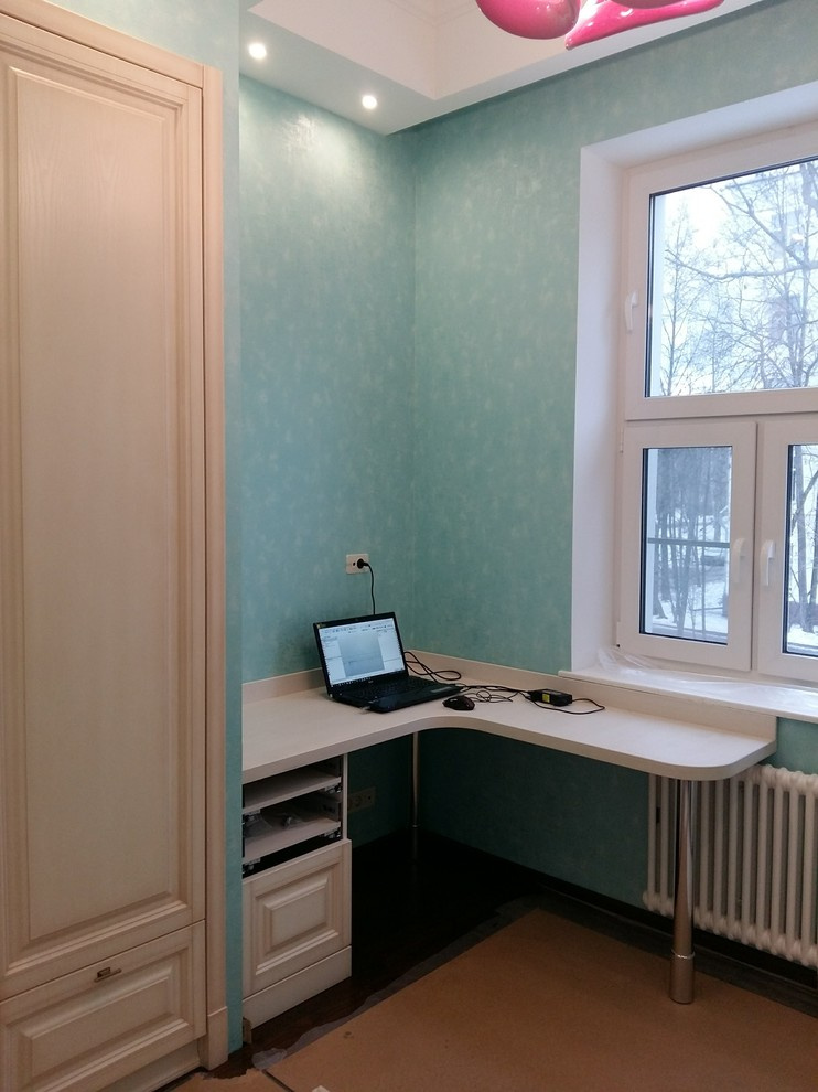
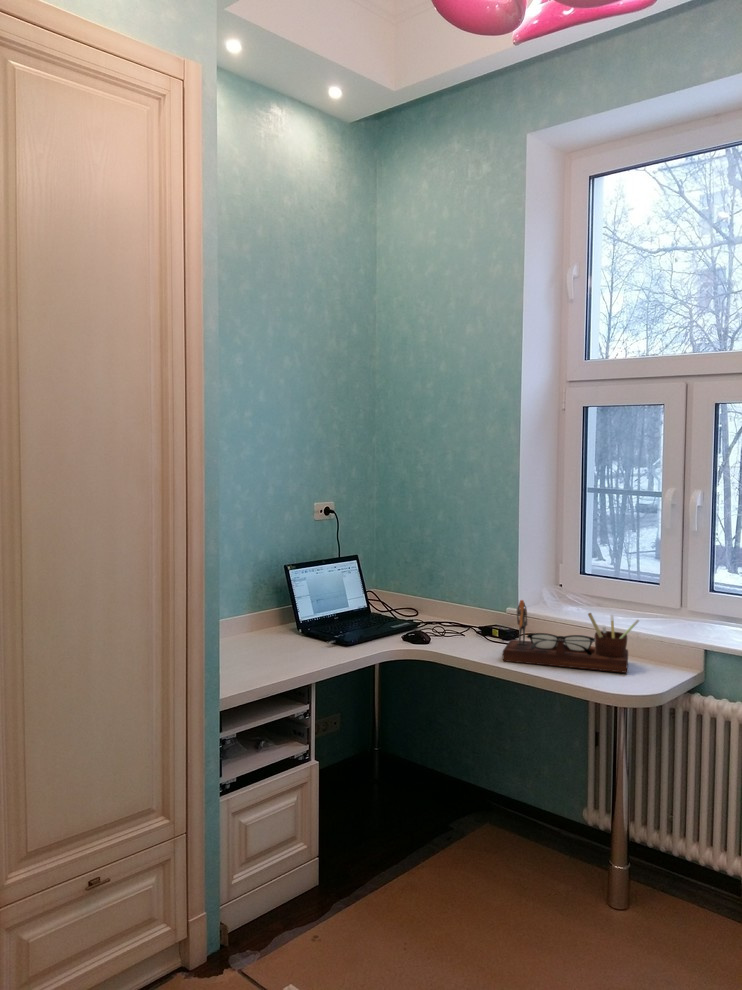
+ desk organizer (571, 635)
